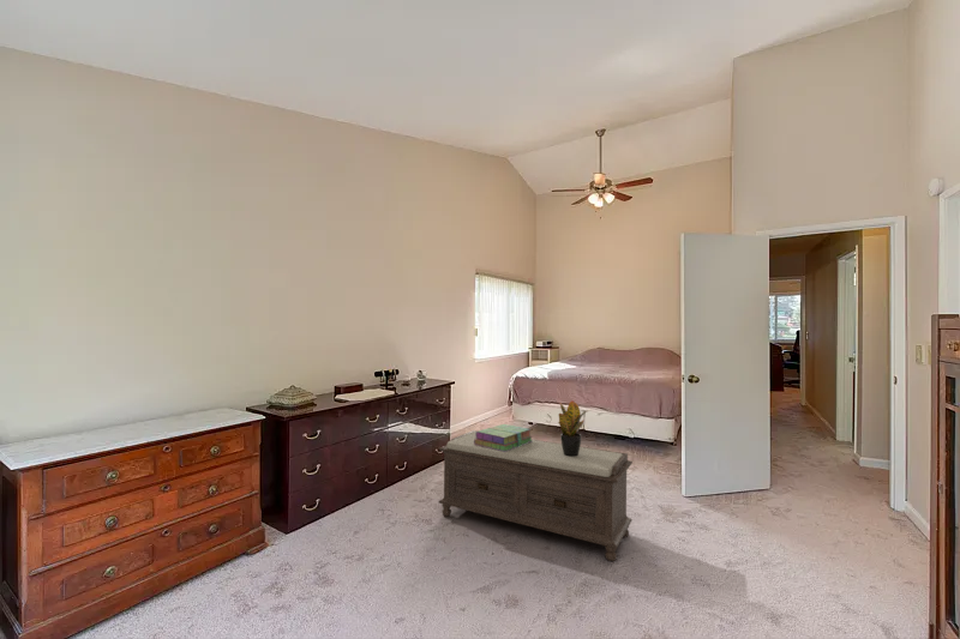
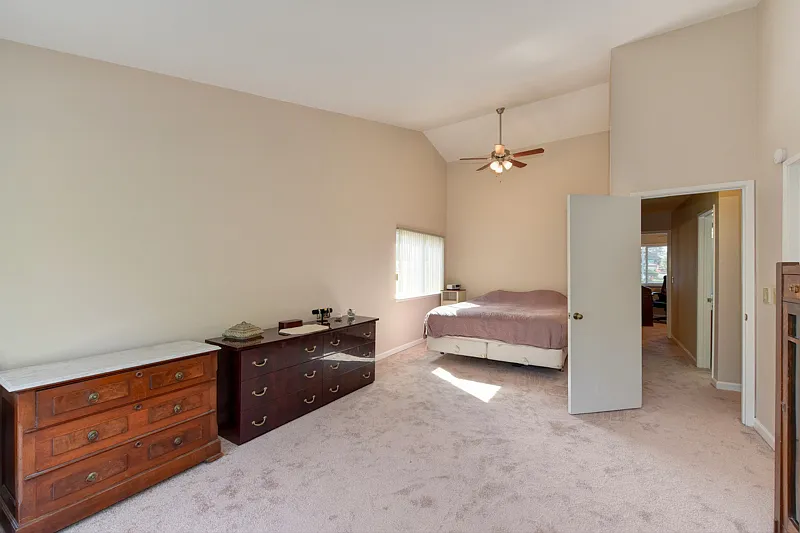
- potted plant (571, 424)
- bench (530, 486)
- stack of books (503, 435)
